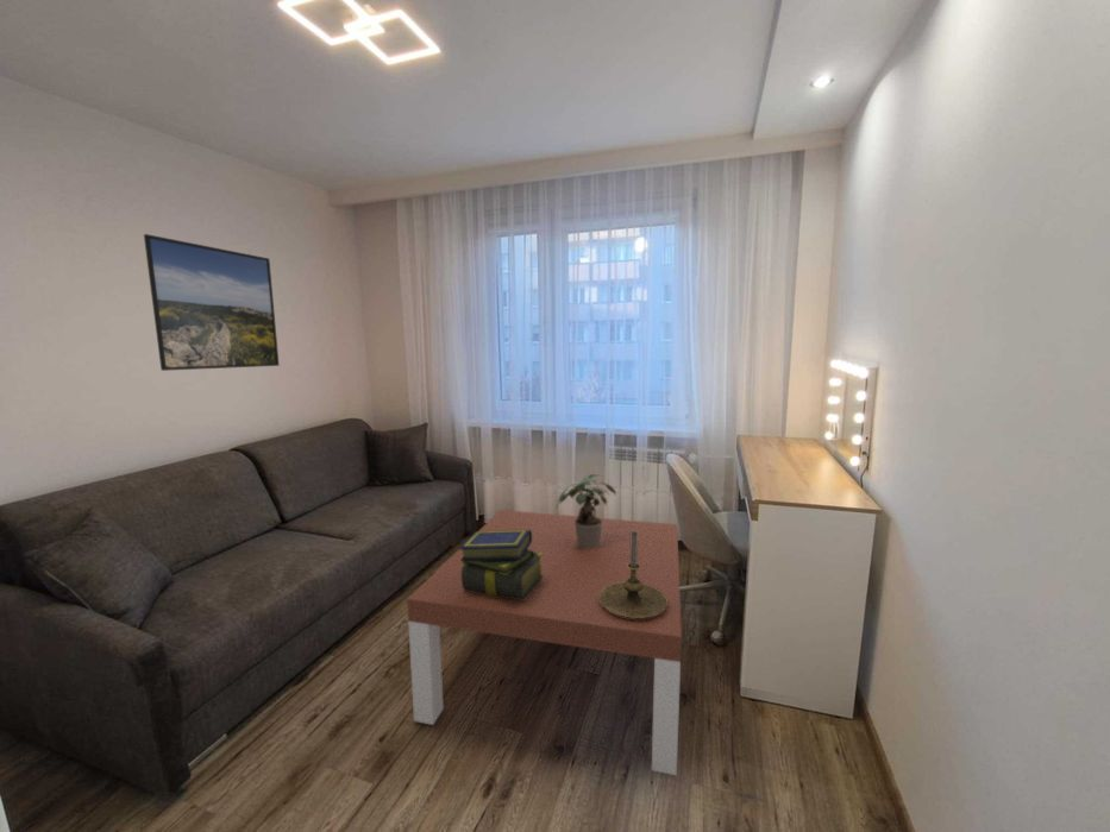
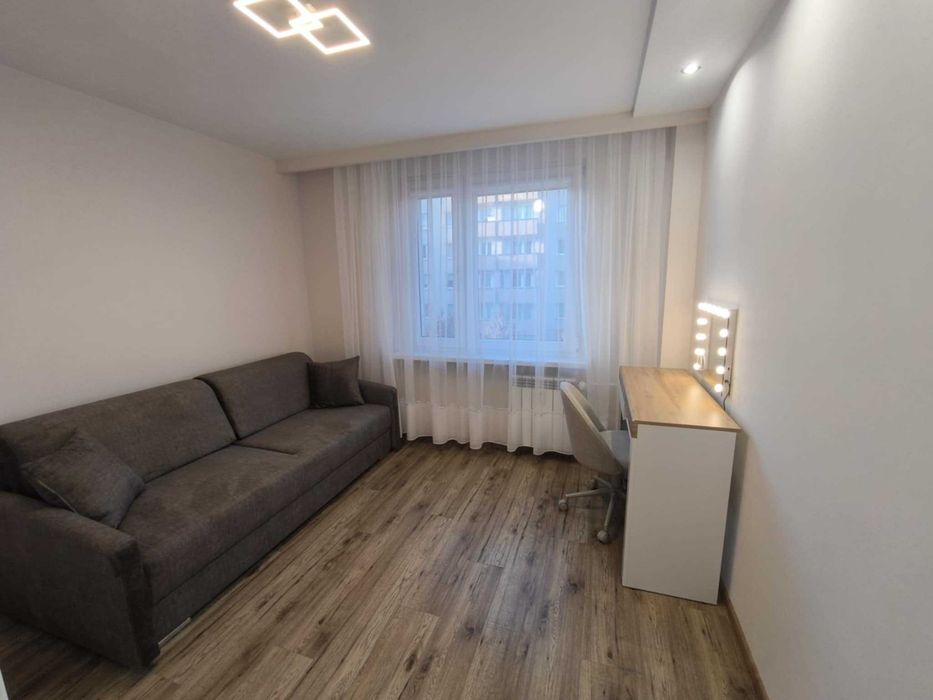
- potted plant (588, 508)
- stack of books (498, 560)
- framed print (220, 308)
- coffee table (565, 607)
- candle holder (633, 566)
